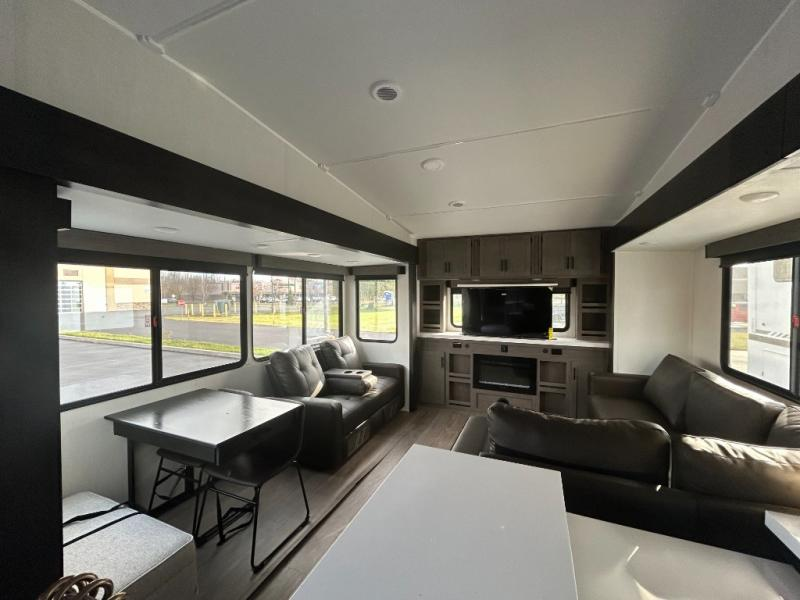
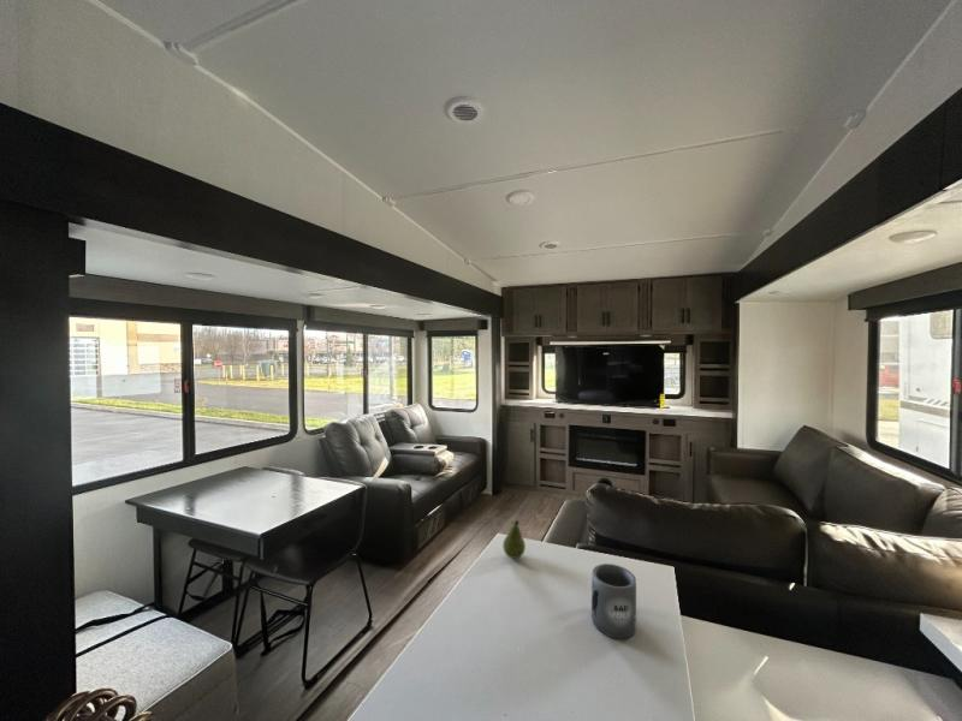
+ fruit (513, 537)
+ mug (611, 594)
